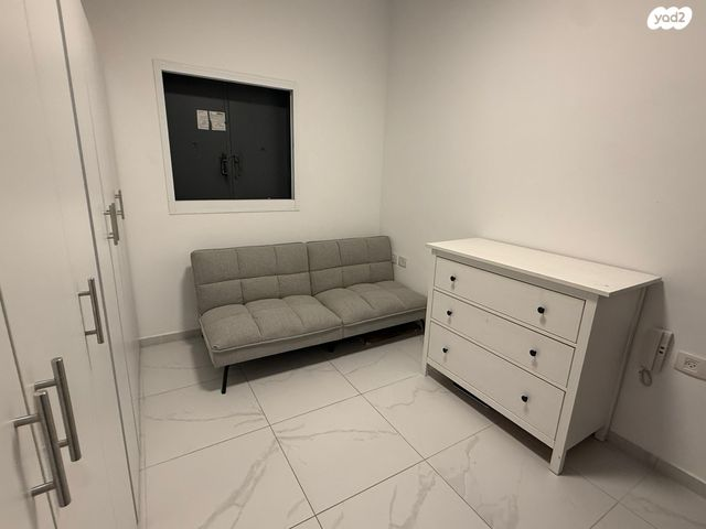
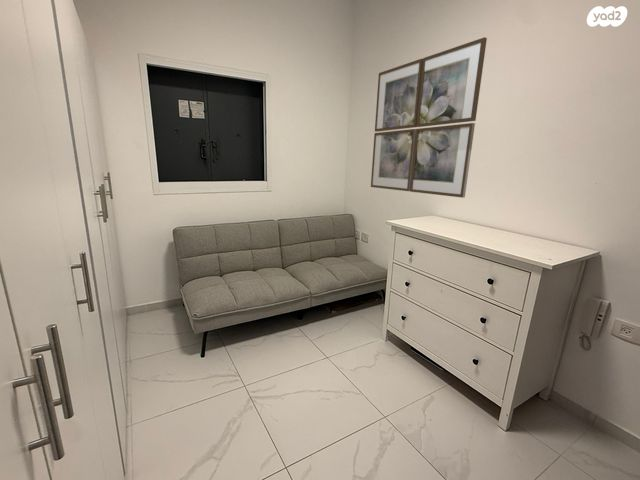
+ wall art (416, 129)
